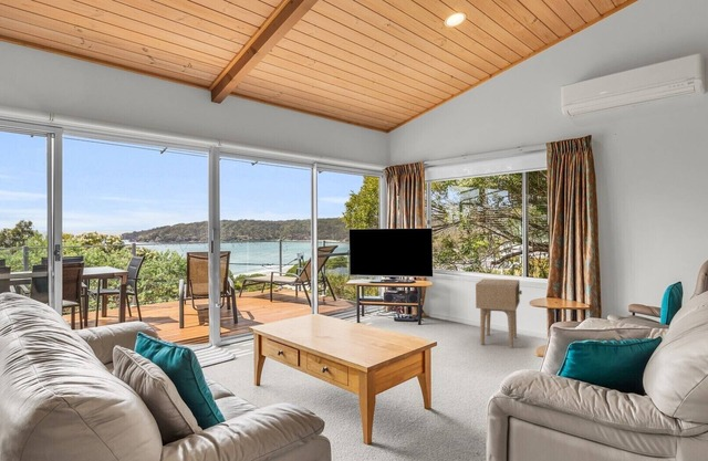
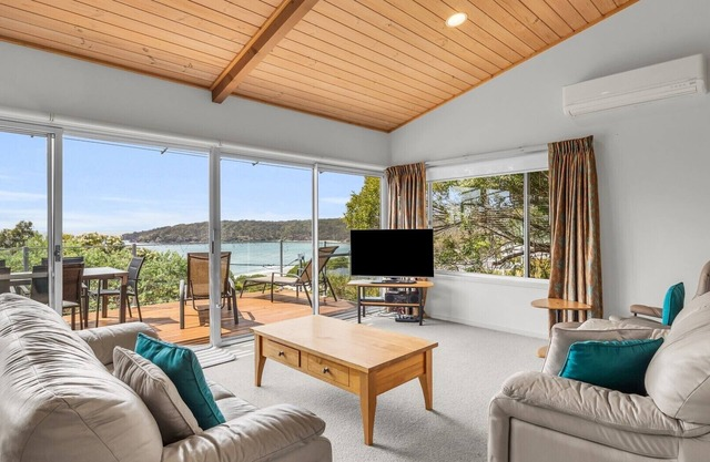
- side table (500, 311)
